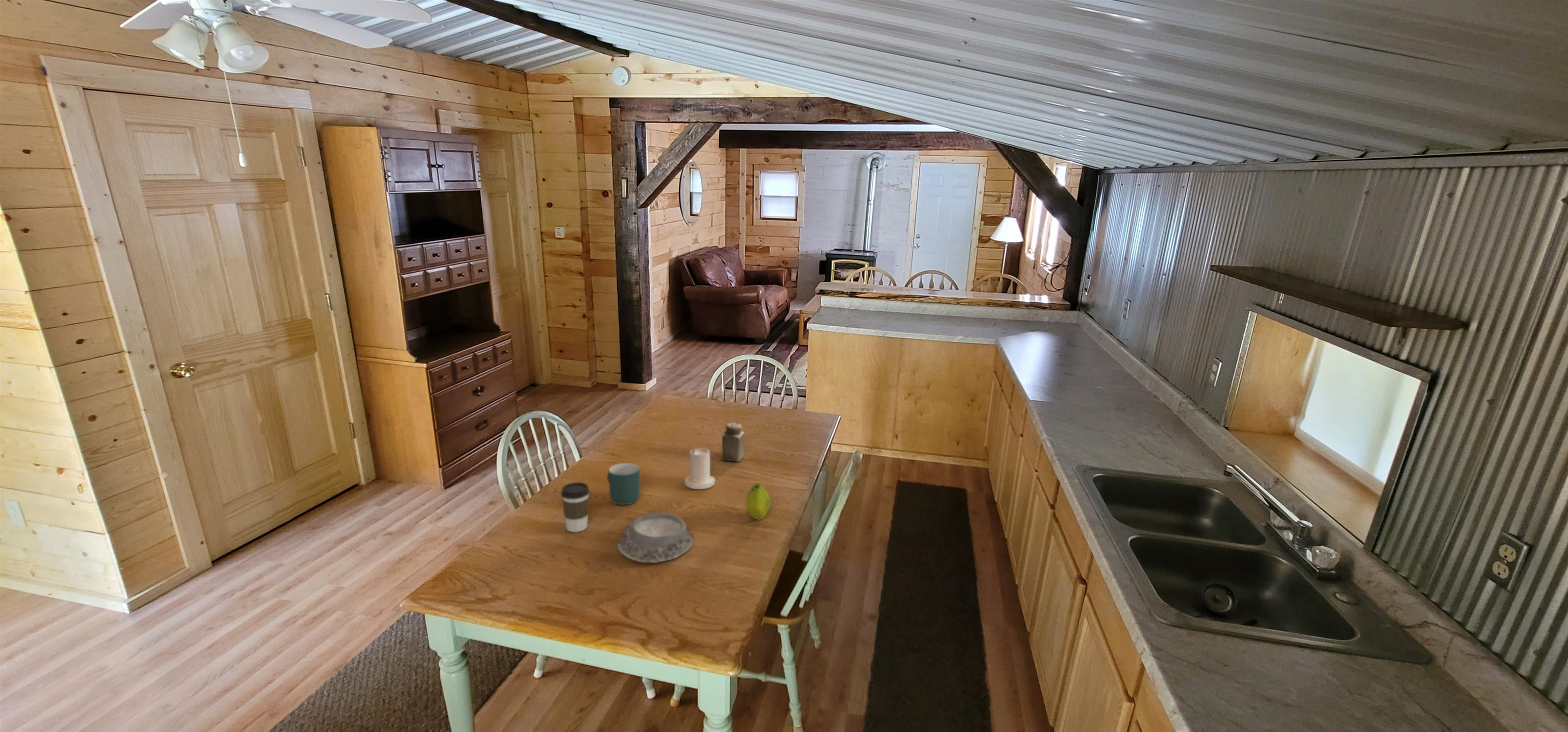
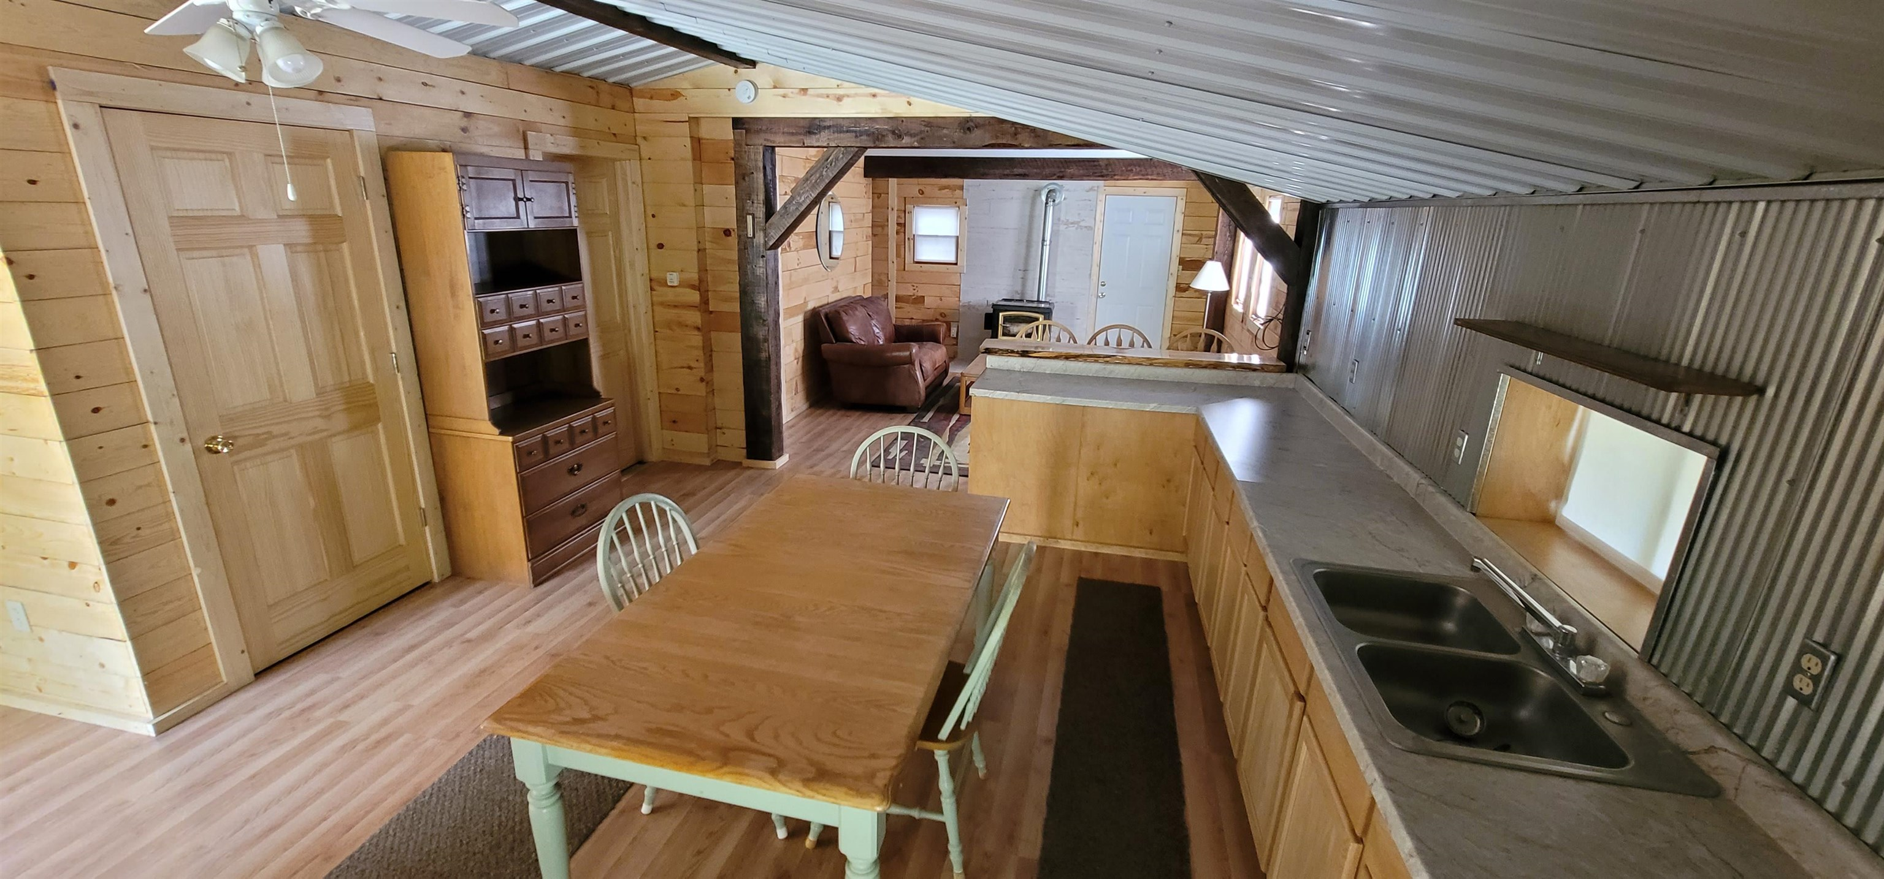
- salt shaker (733, 441)
- mug (620, 483)
- candle (700, 465)
- coffee cup (576, 507)
- mortar (656, 532)
- fruit (757, 500)
